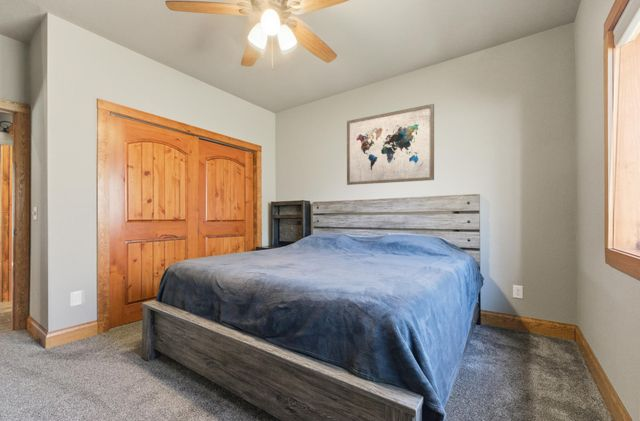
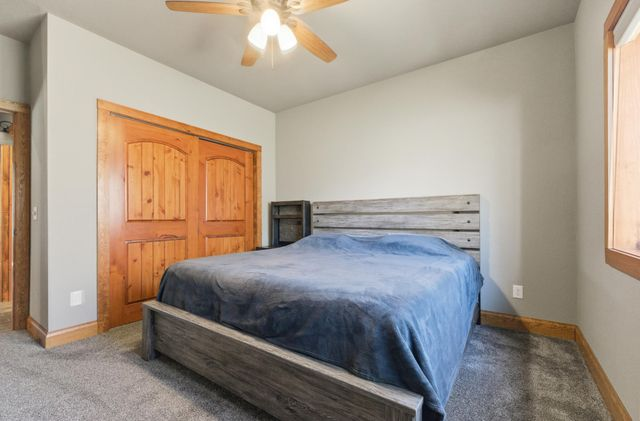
- wall art (386, 147)
